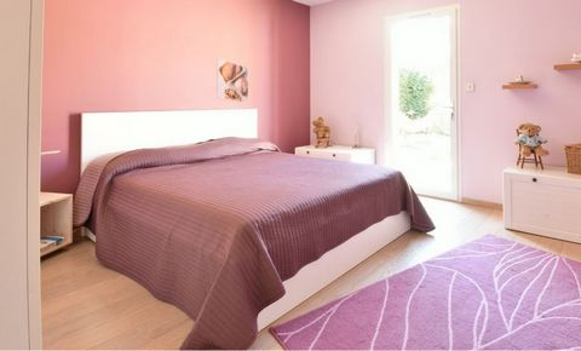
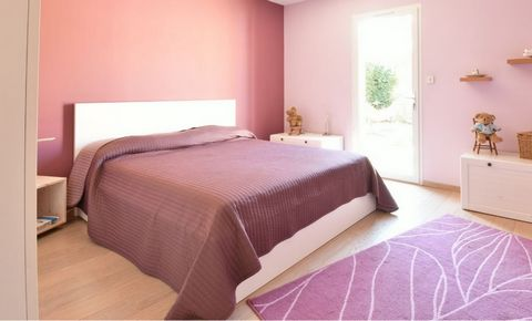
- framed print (232, 81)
